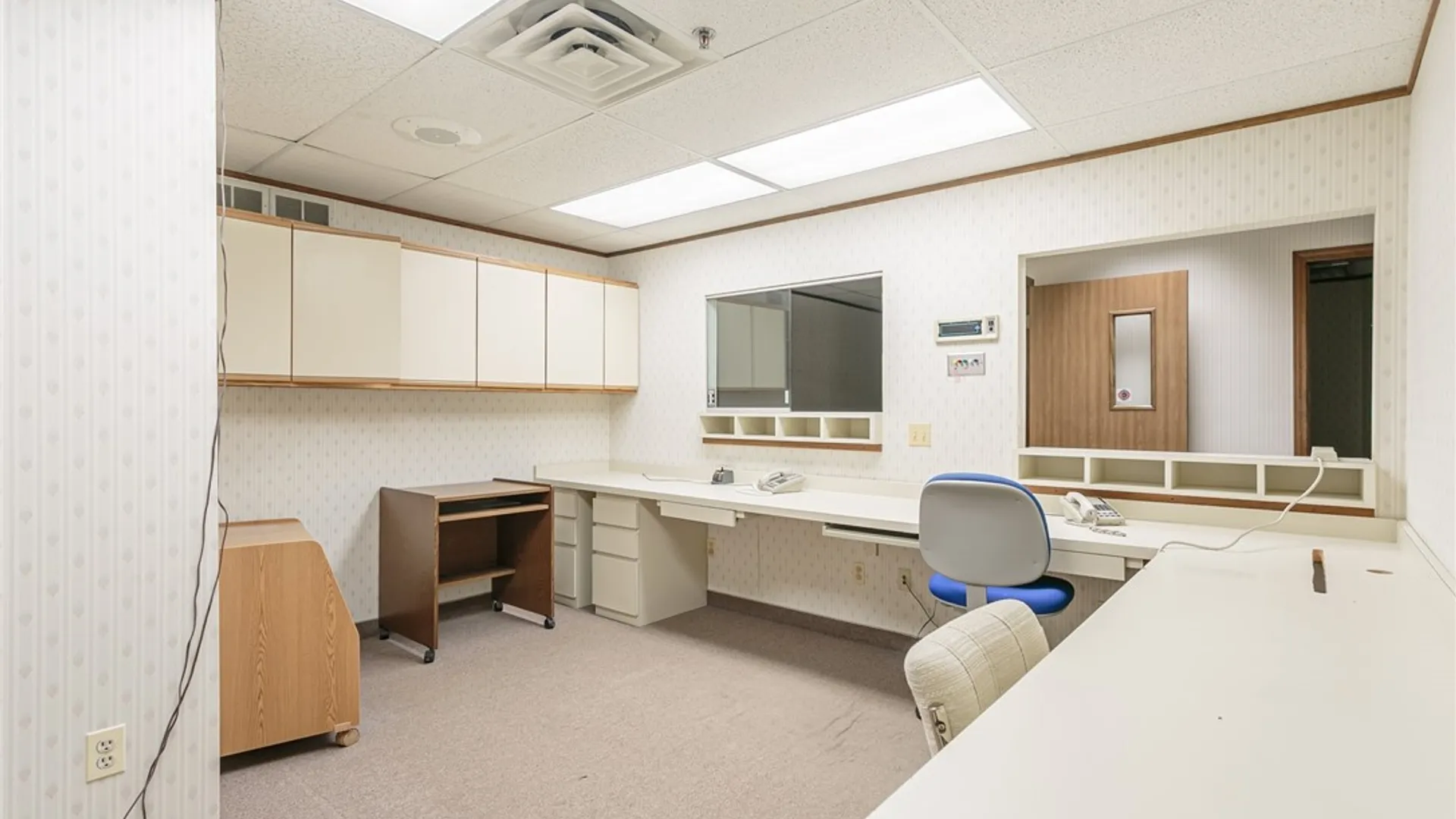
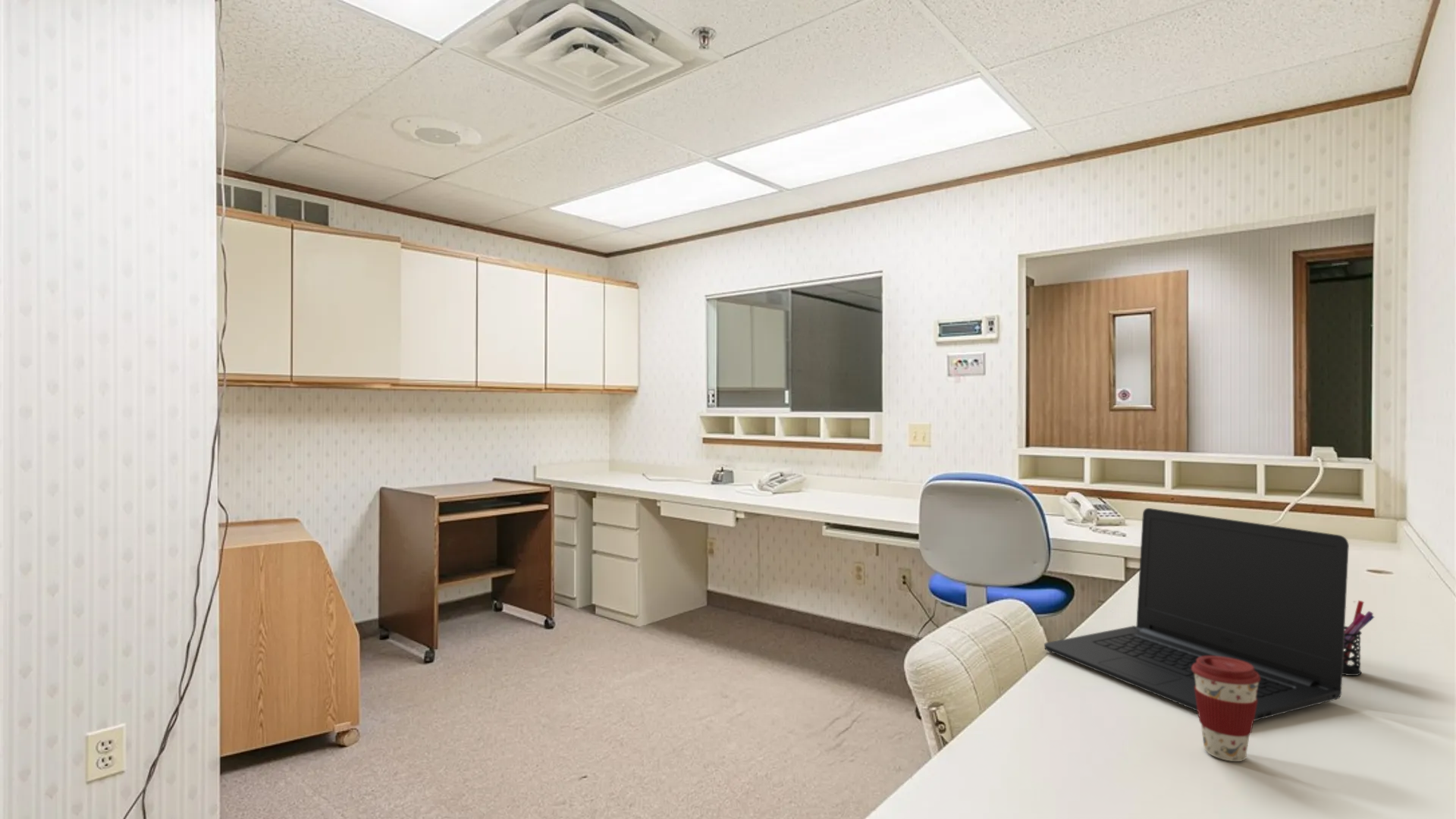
+ pen holder (1345, 633)
+ coffee cup (1225, 708)
+ laptop (1181, 599)
